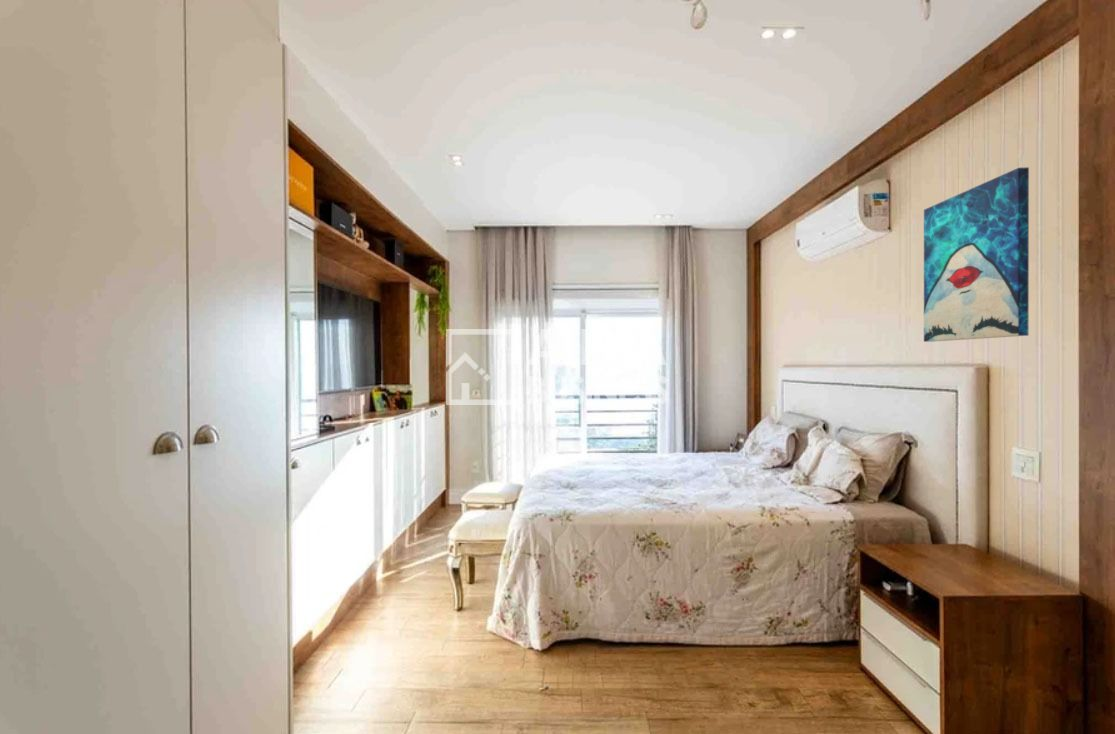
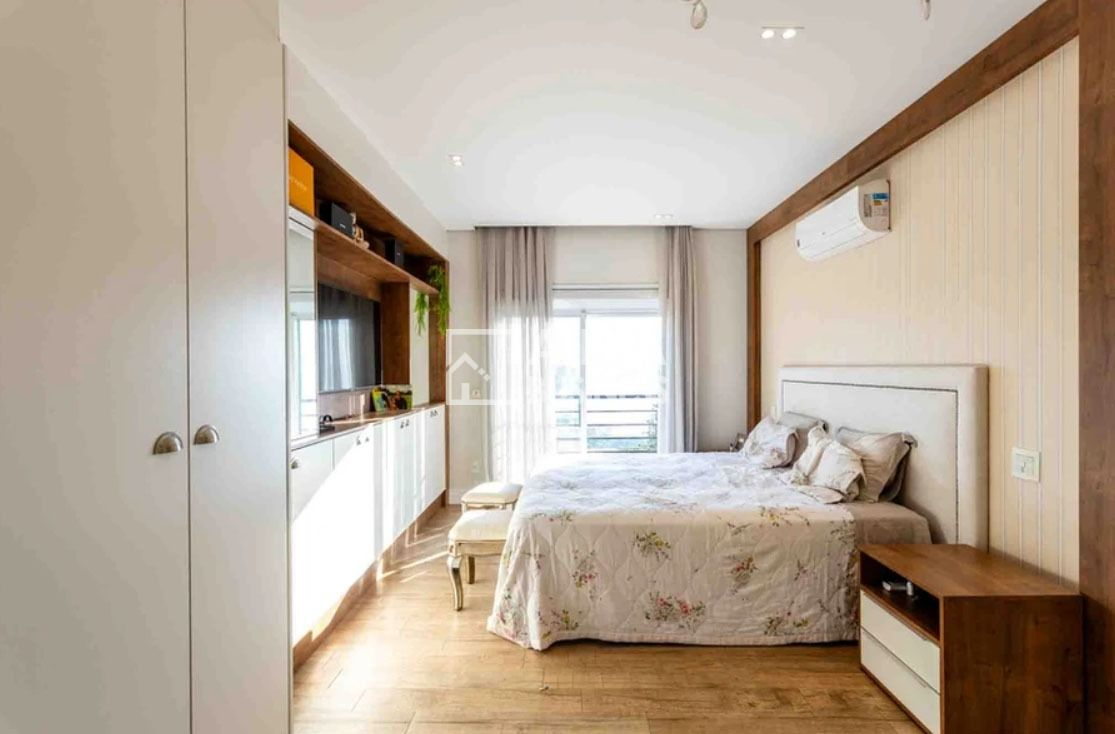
- wall art (969, 265)
